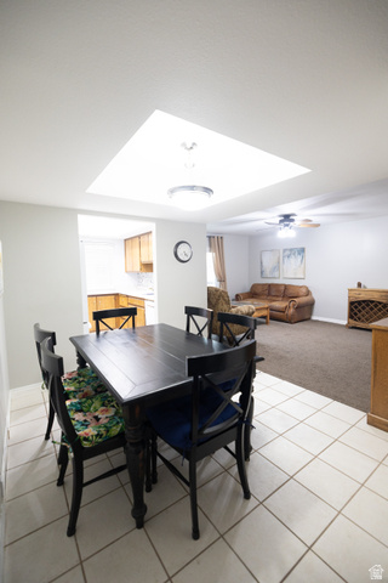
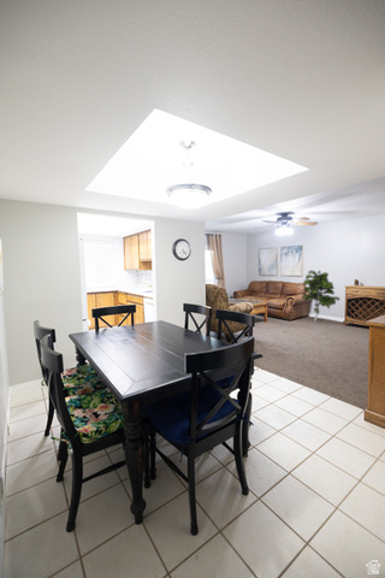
+ indoor plant (319, 295)
